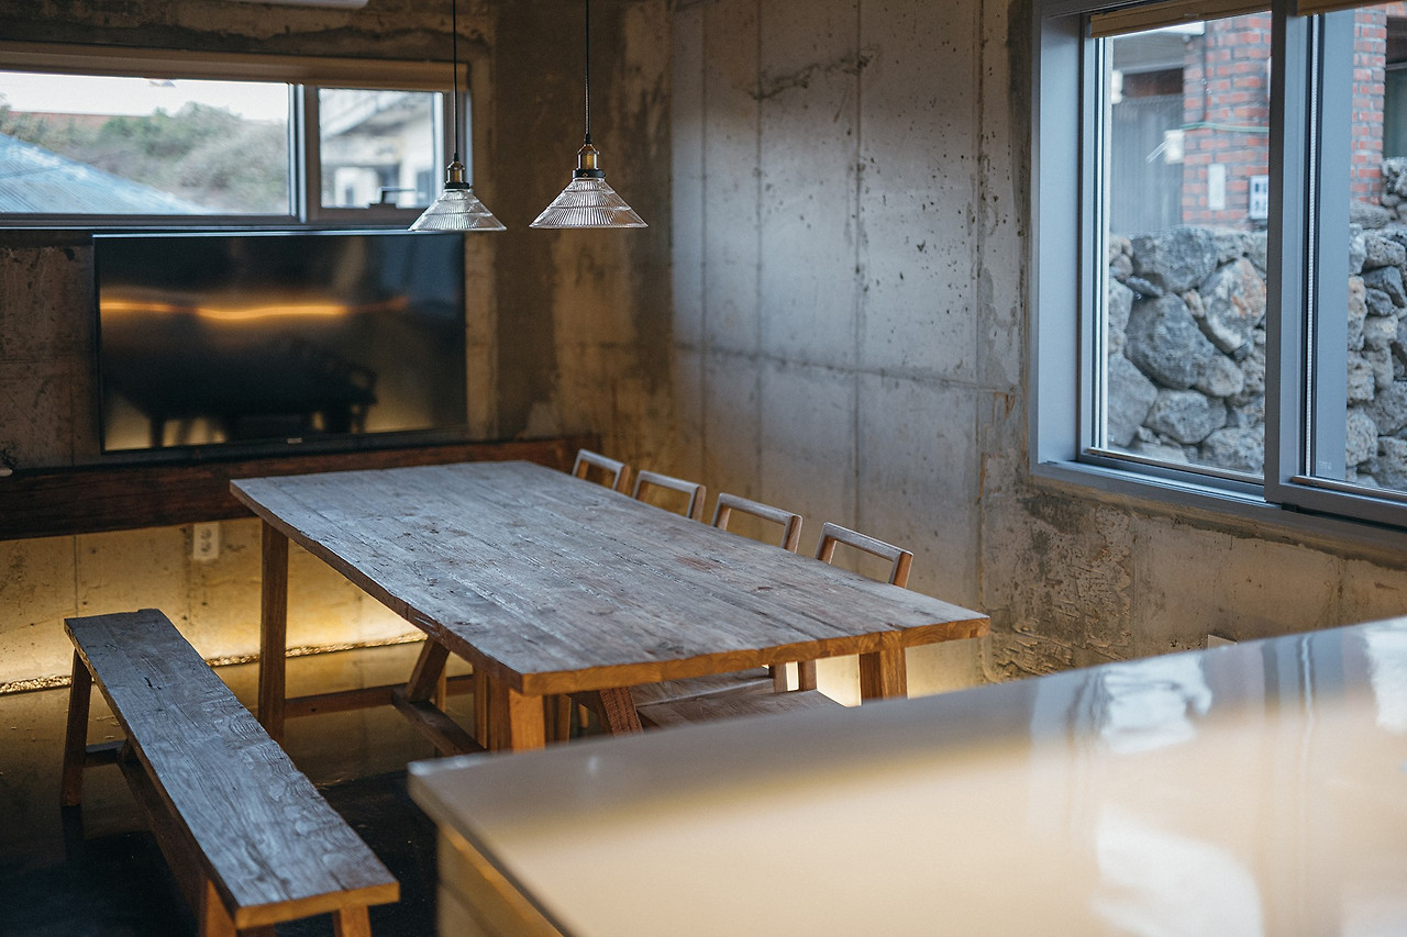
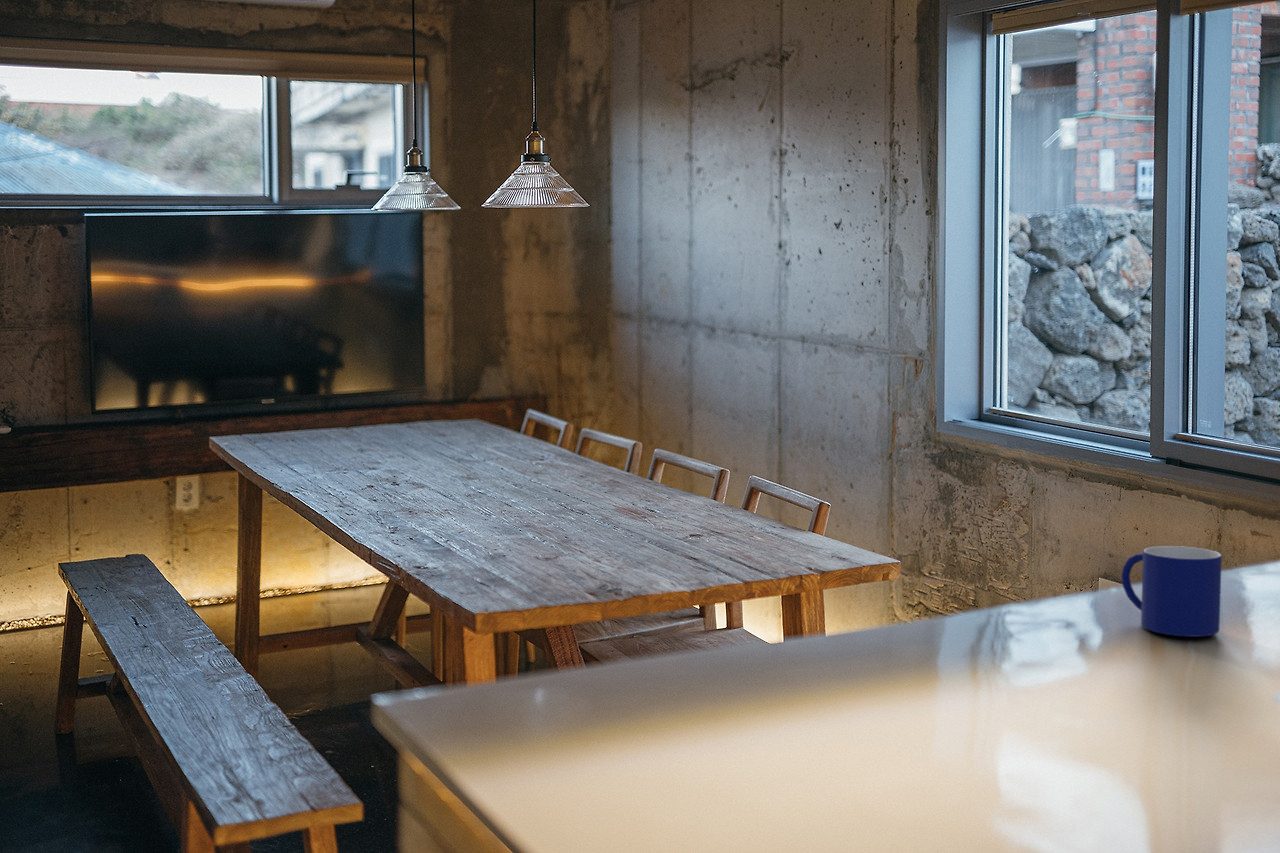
+ mug (1166, 587)
